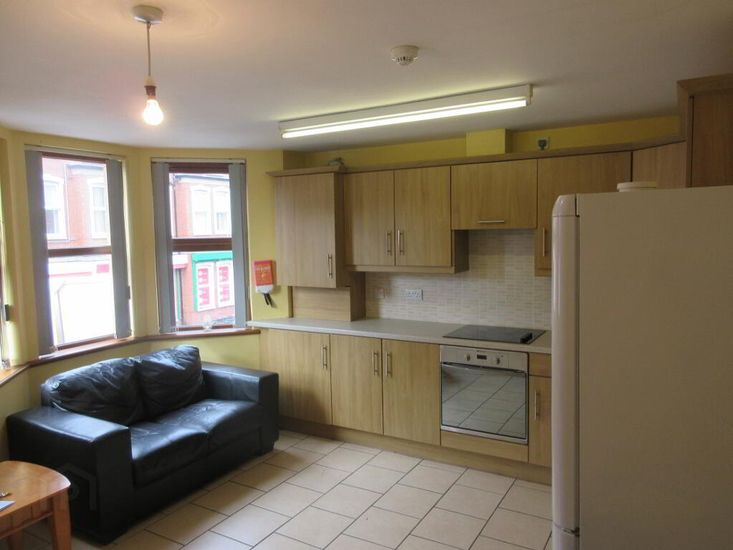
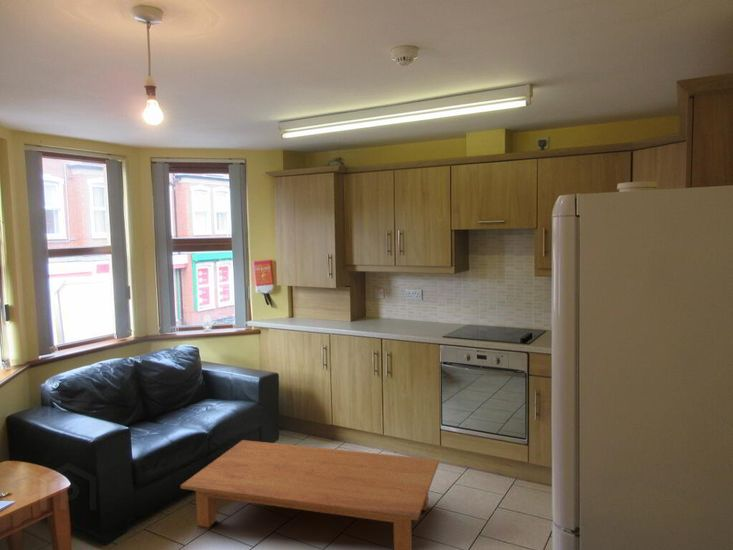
+ coffee table (315, 493)
